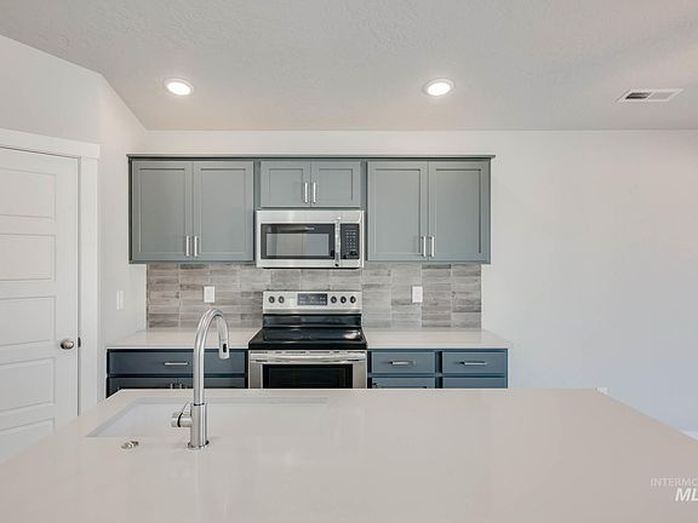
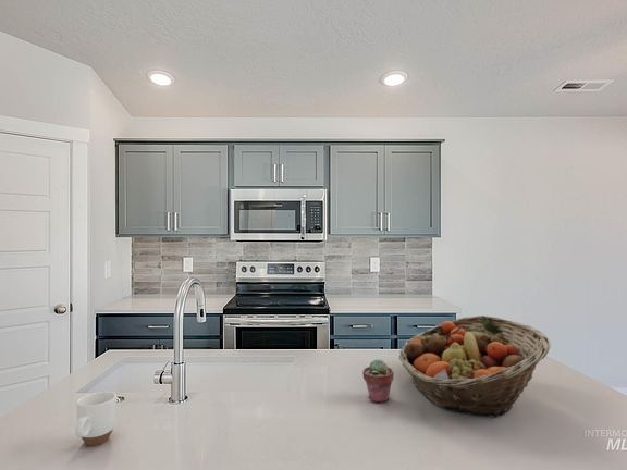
+ fruit basket (467, 357)
+ potted succulent (378, 379)
+ mug (93, 423)
